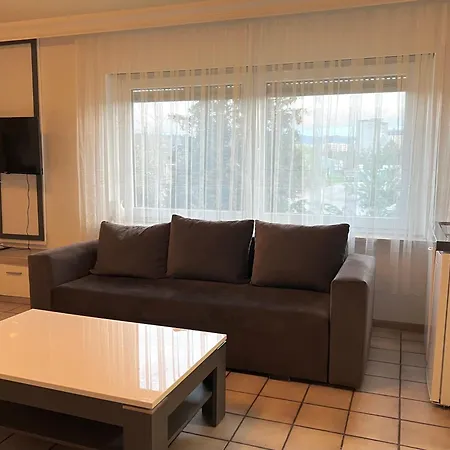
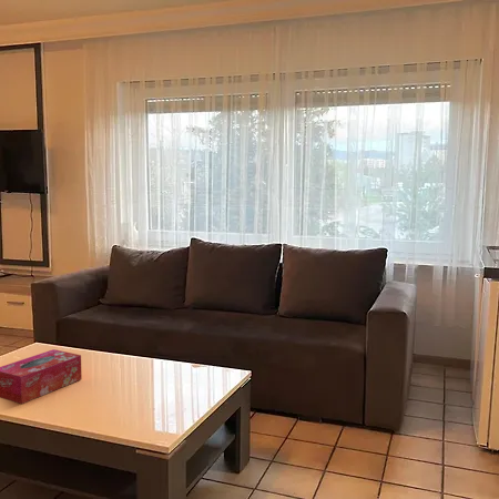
+ tissue box (39, 374)
